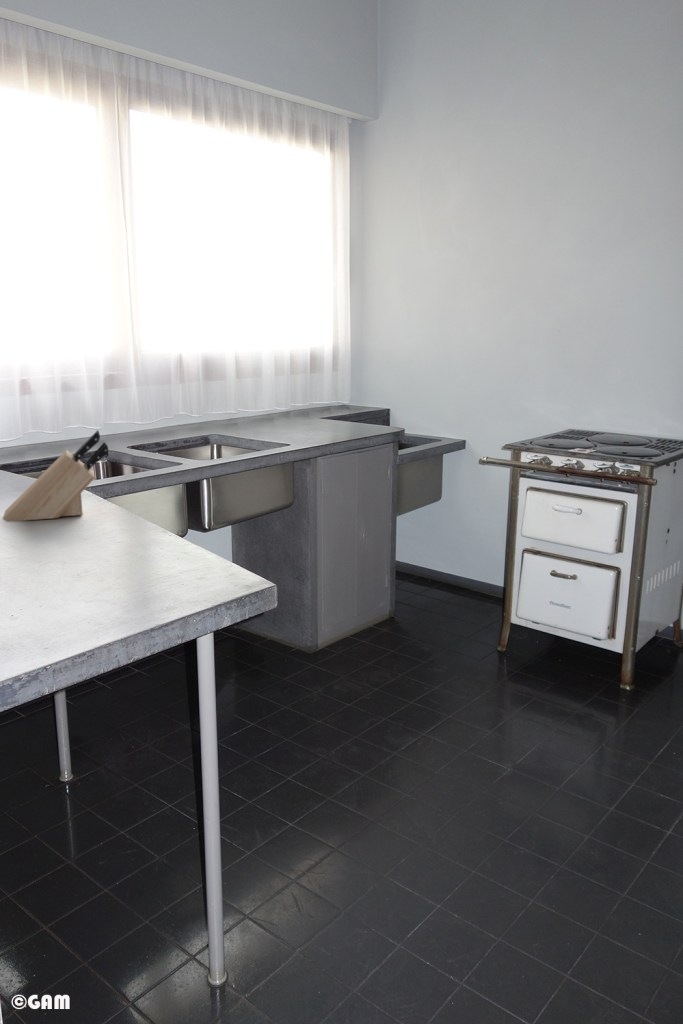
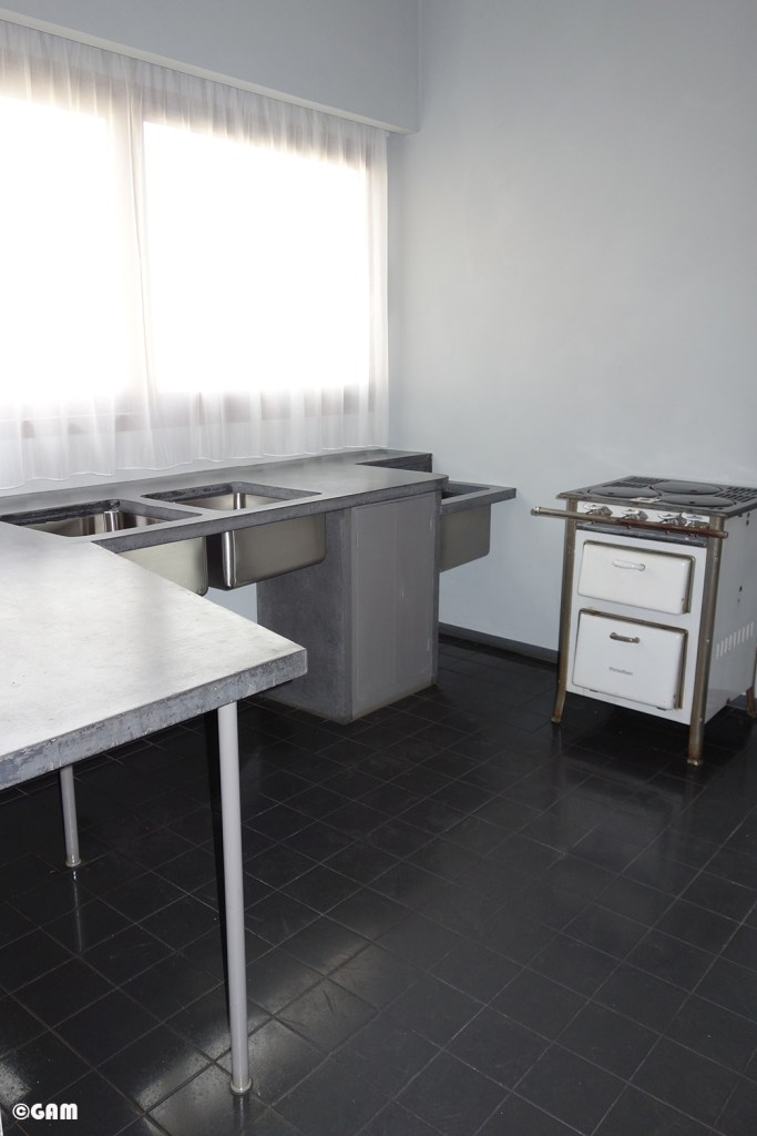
- knife block (56, 473)
